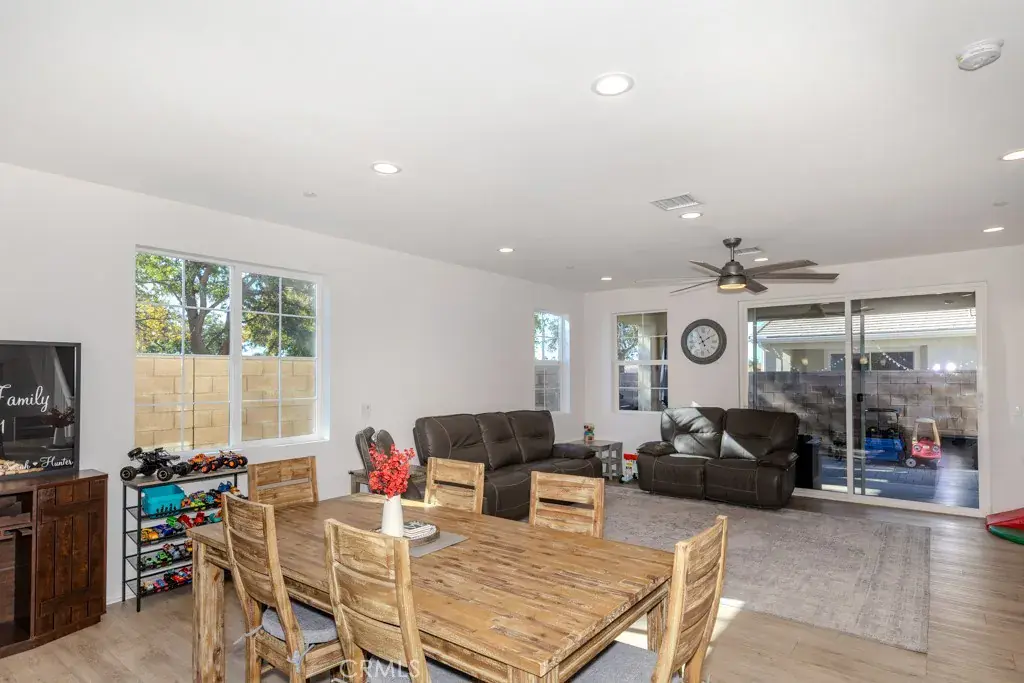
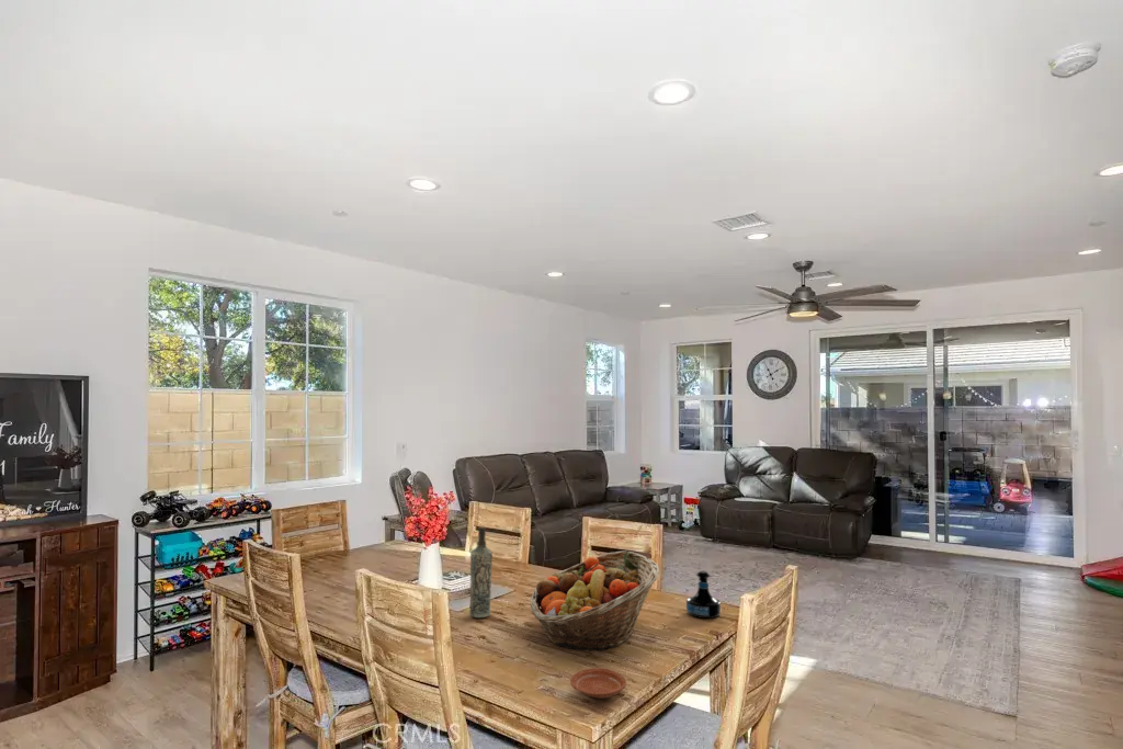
+ plate (598, 686)
+ bottle (480, 570)
+ fruit basket (593, 595)
+ tequila bottle (703, 592)
